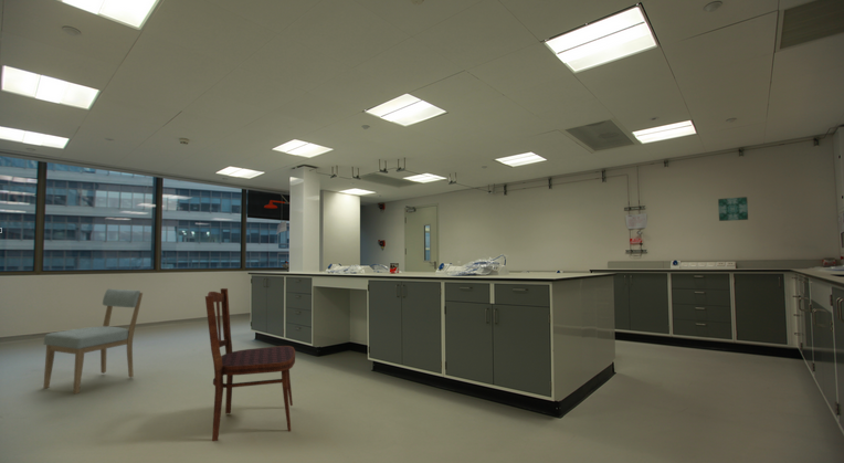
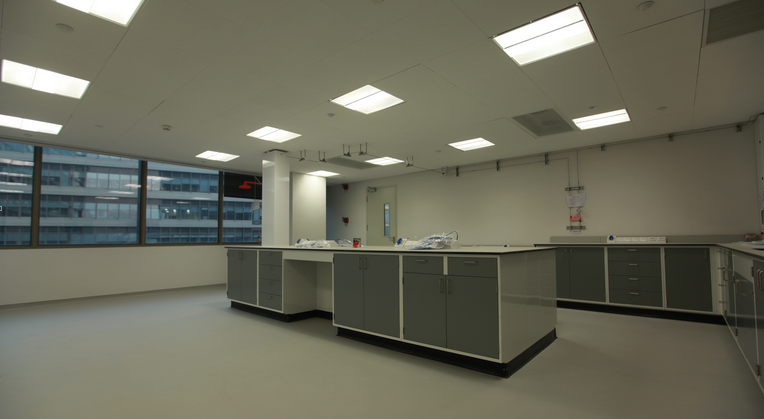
- chair (96, 336)
- wall art (732, 209)
- dining chair (253, 355)
